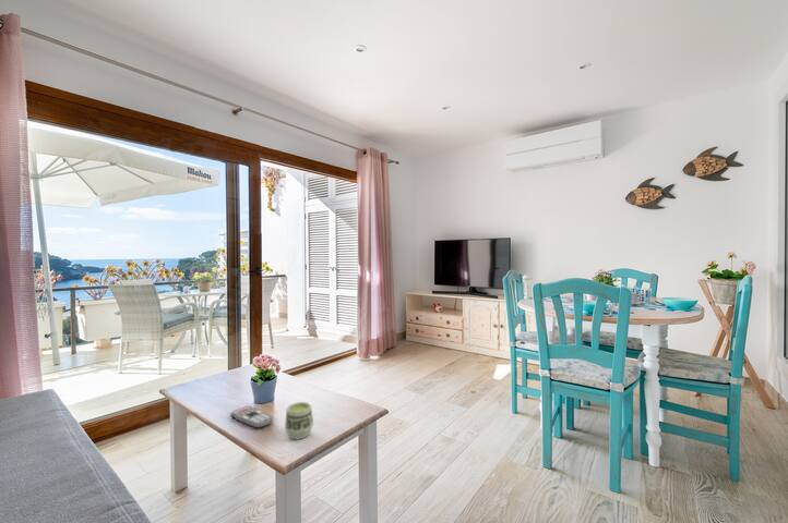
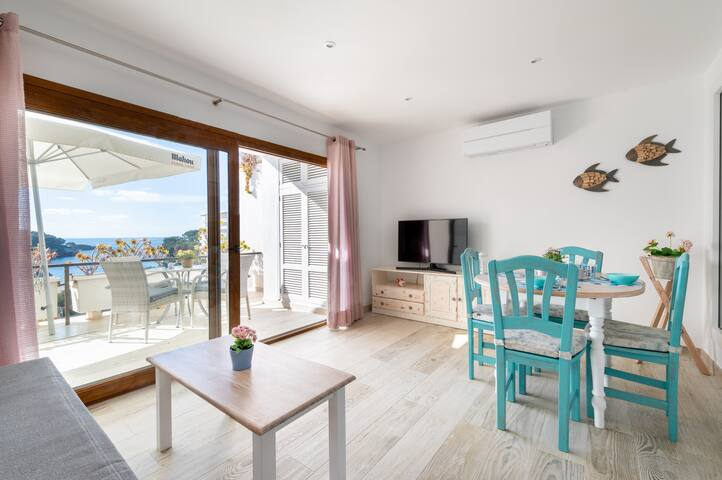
- cup (299, 421)
- remote control (252, 416)
